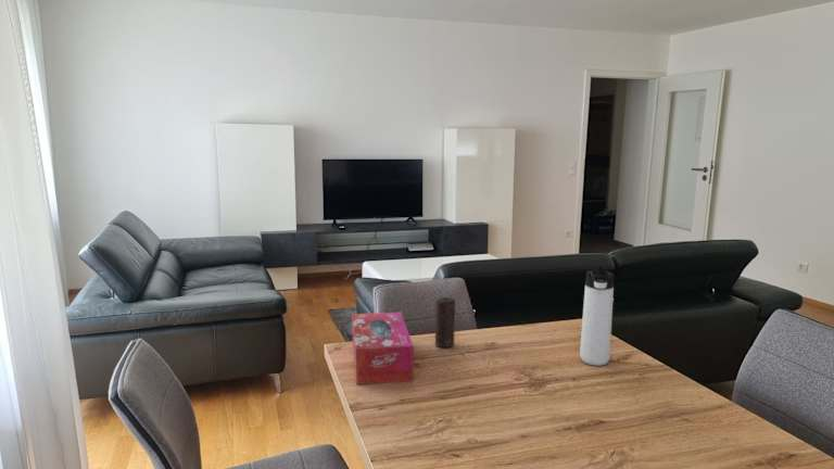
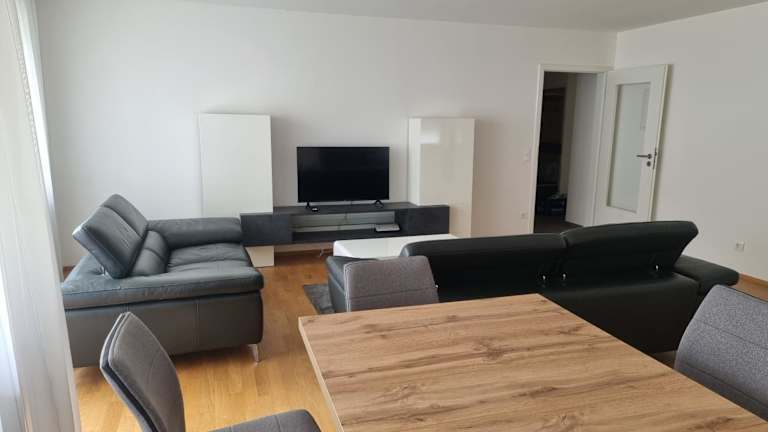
- candle (444, 321)
- thermos bottle (597, 317)
- tissue box (380, 344)
